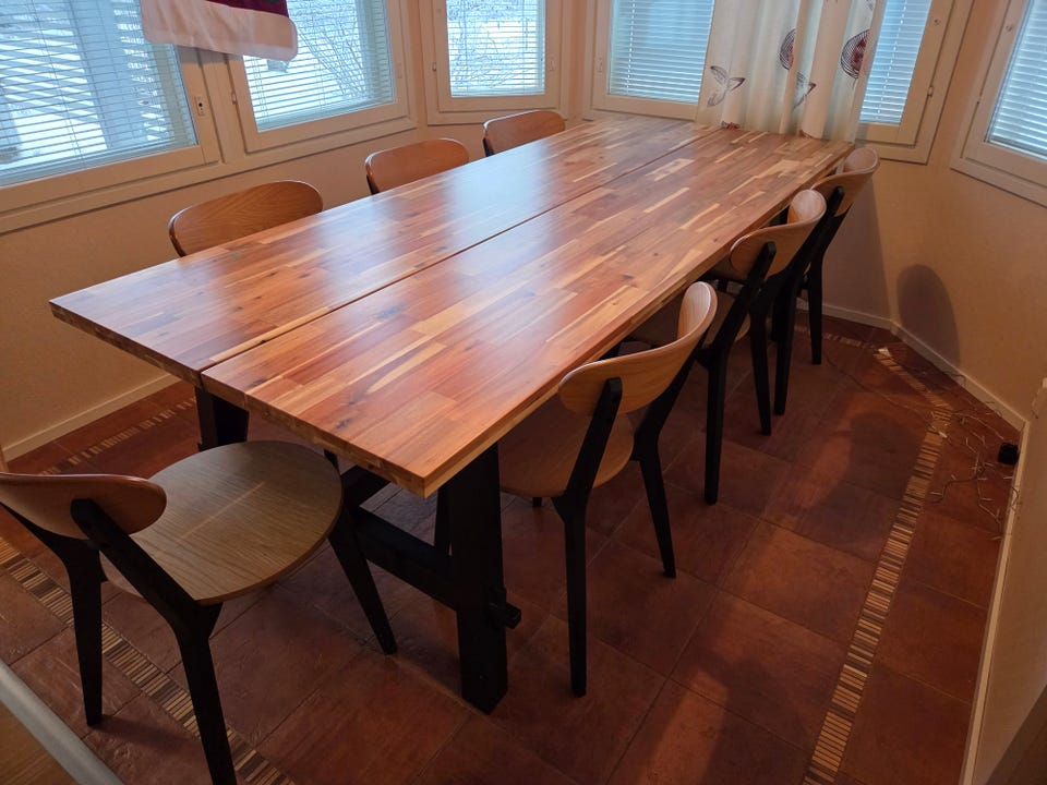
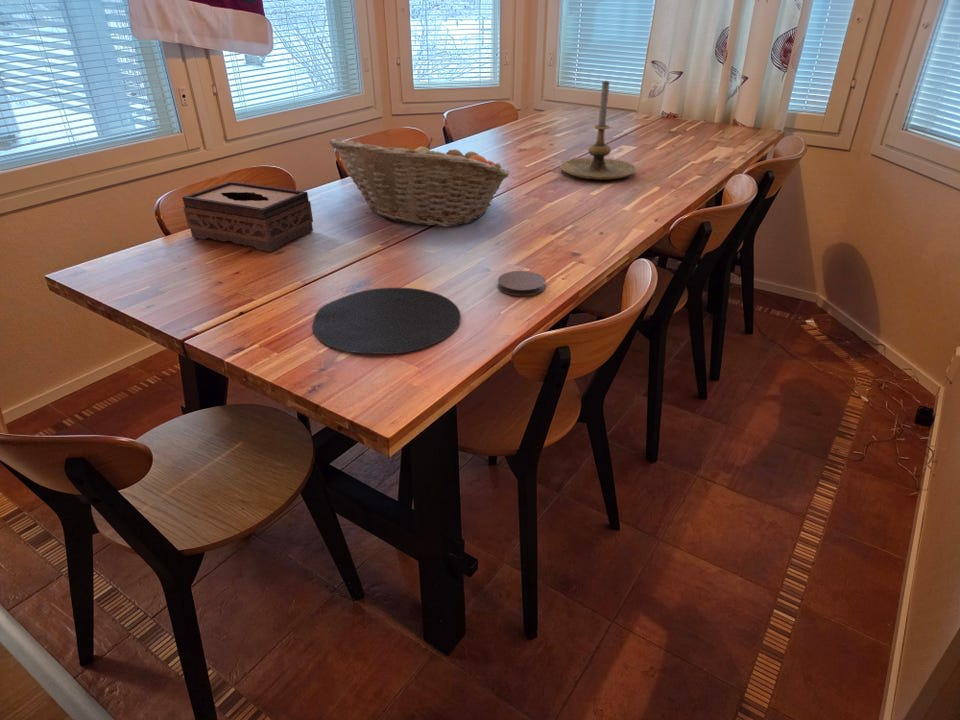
+ coaster (521, 283)
+ tissue box (249, 214)
+ fruit basket (420, 172)
+ plate (387, 317)
+ candle holder (601, 127)
